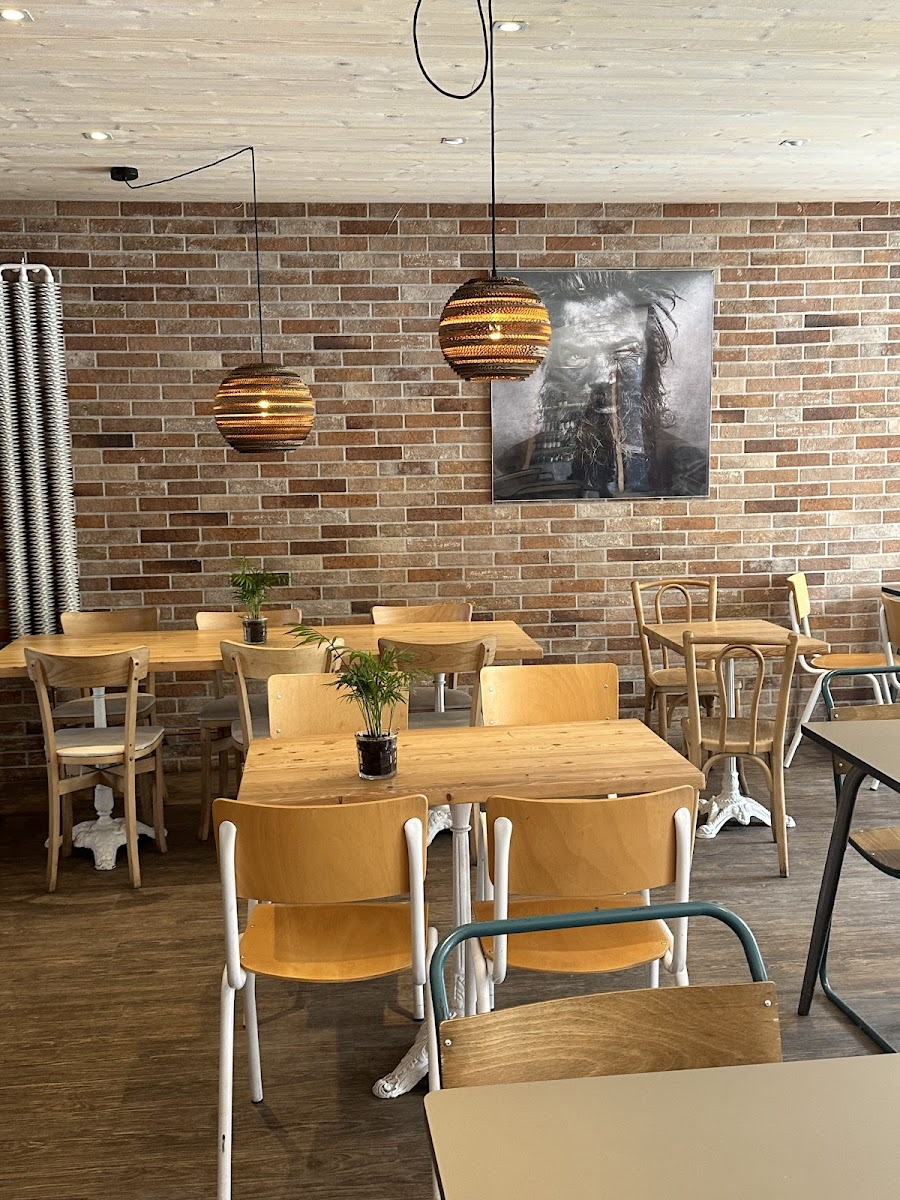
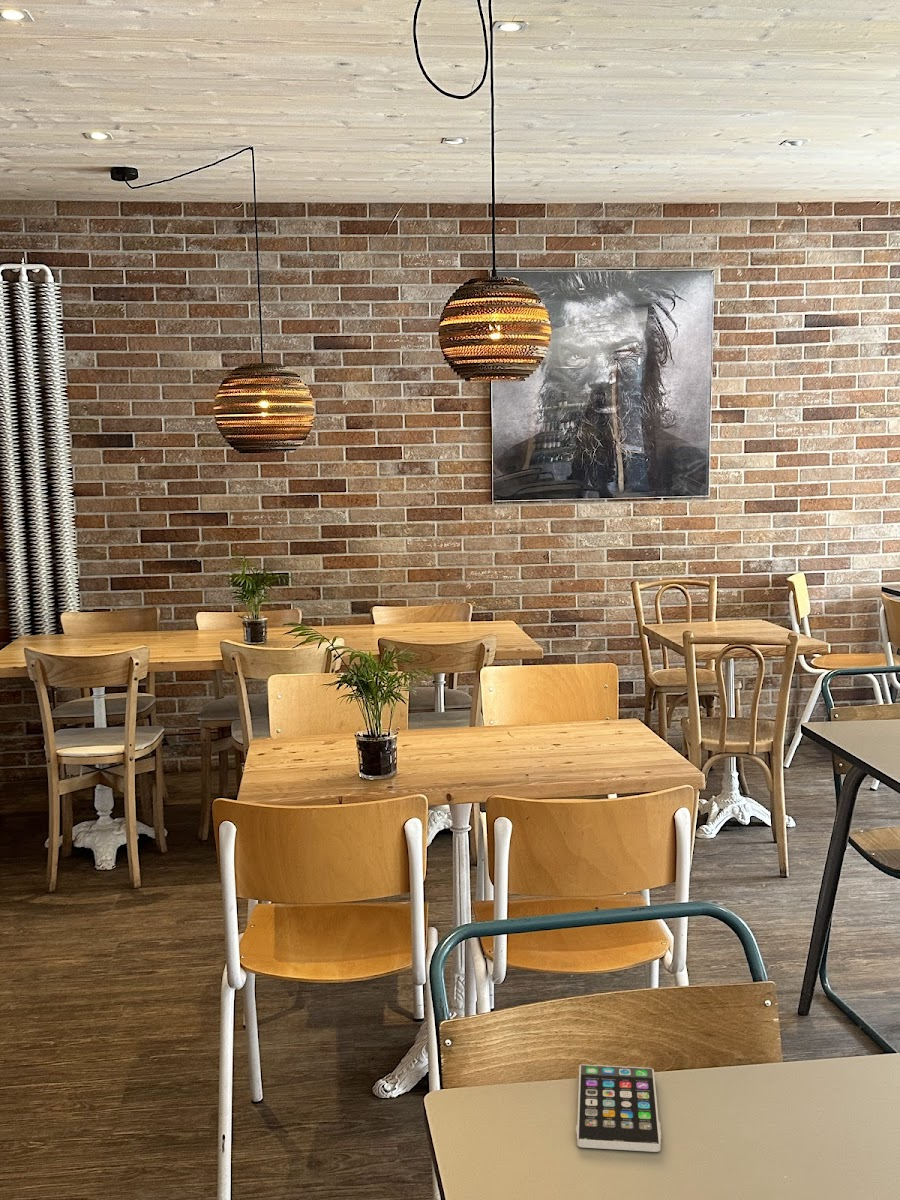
+ smartphone (617, 1105)
